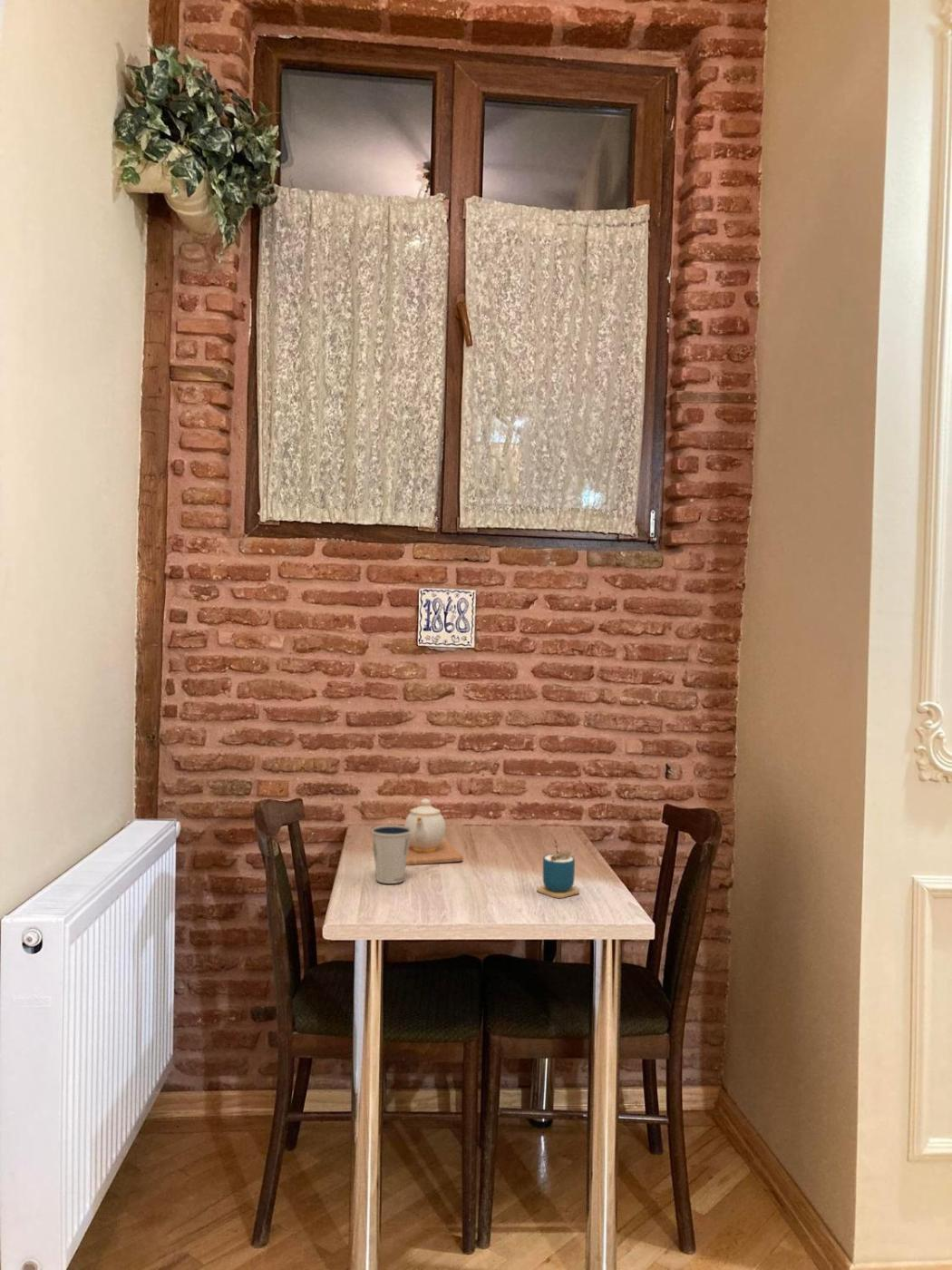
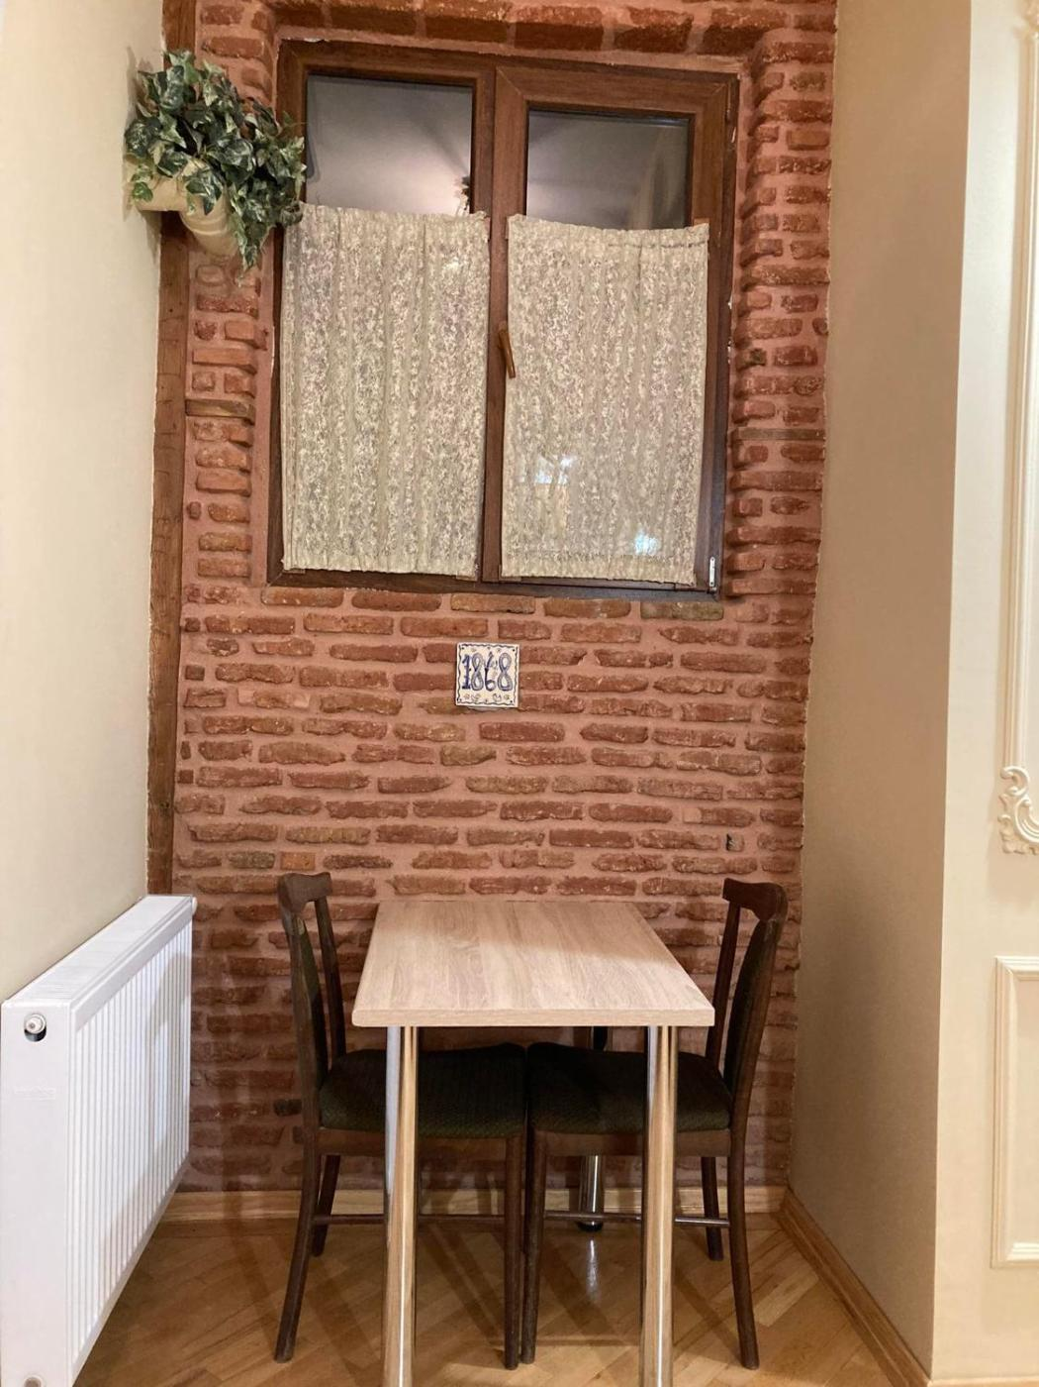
- teapot (418, 826)
- dixie cup (391, 855)
- cup (559, 863)
